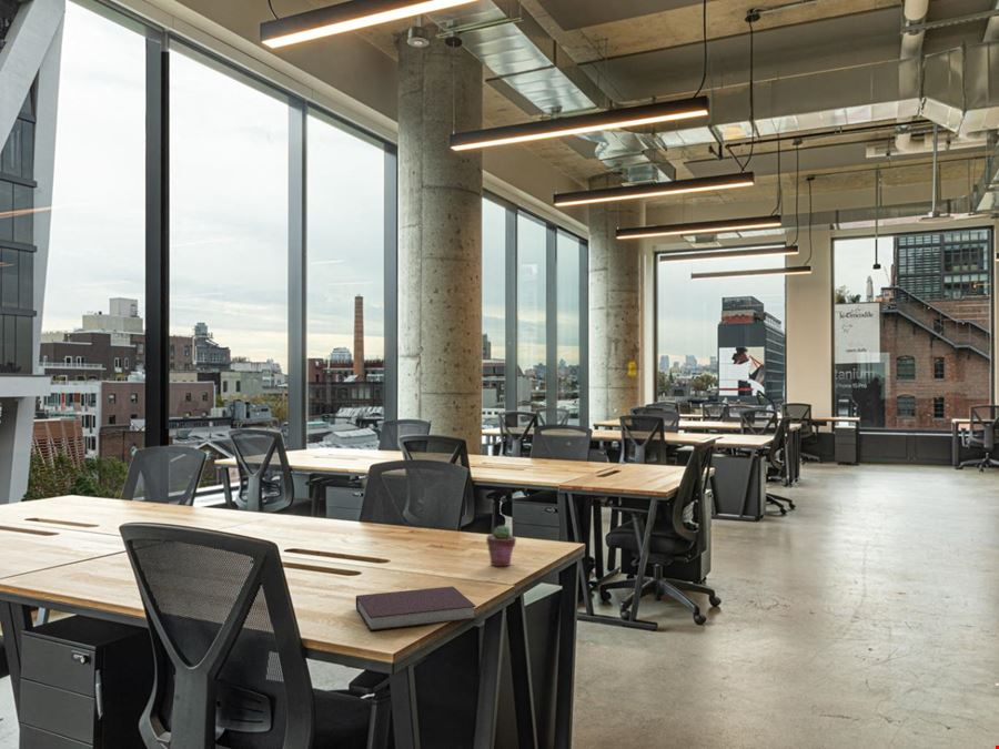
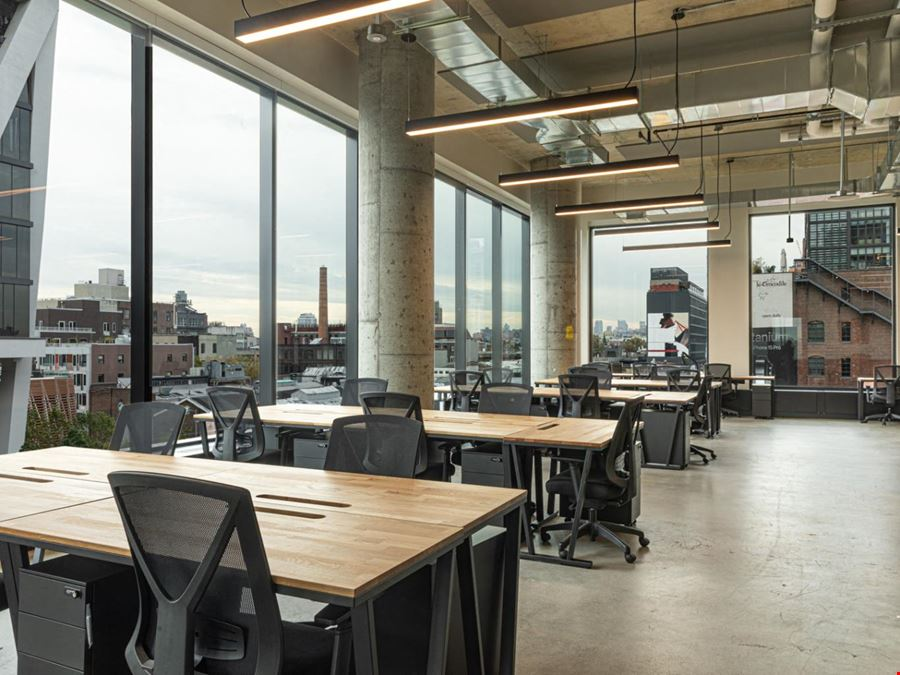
- notebook (414, 606)
- potted succulent (501, 544)
